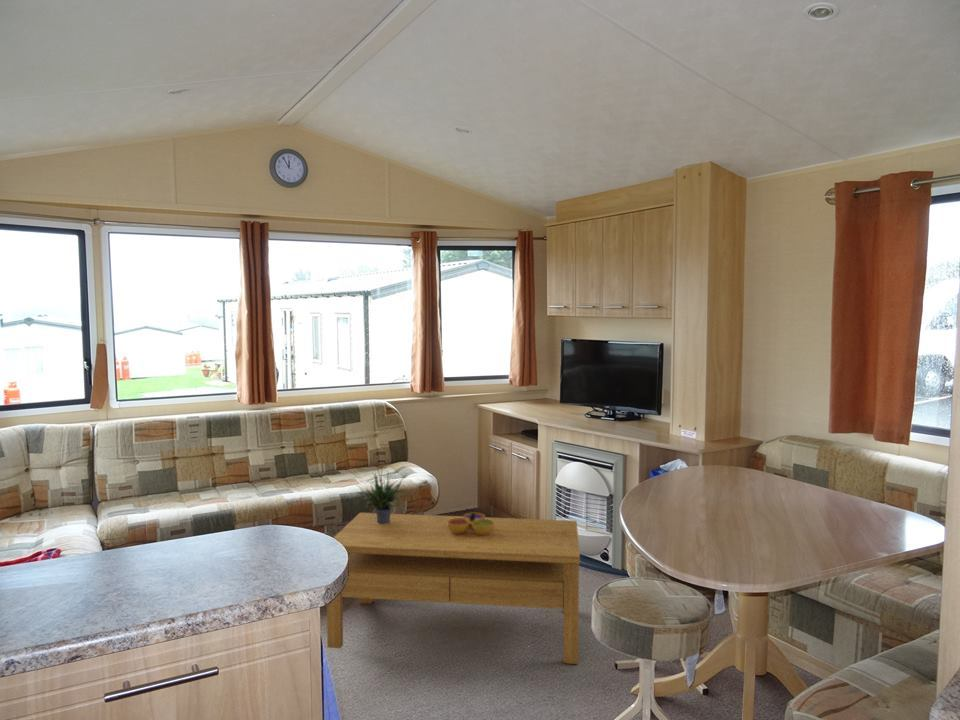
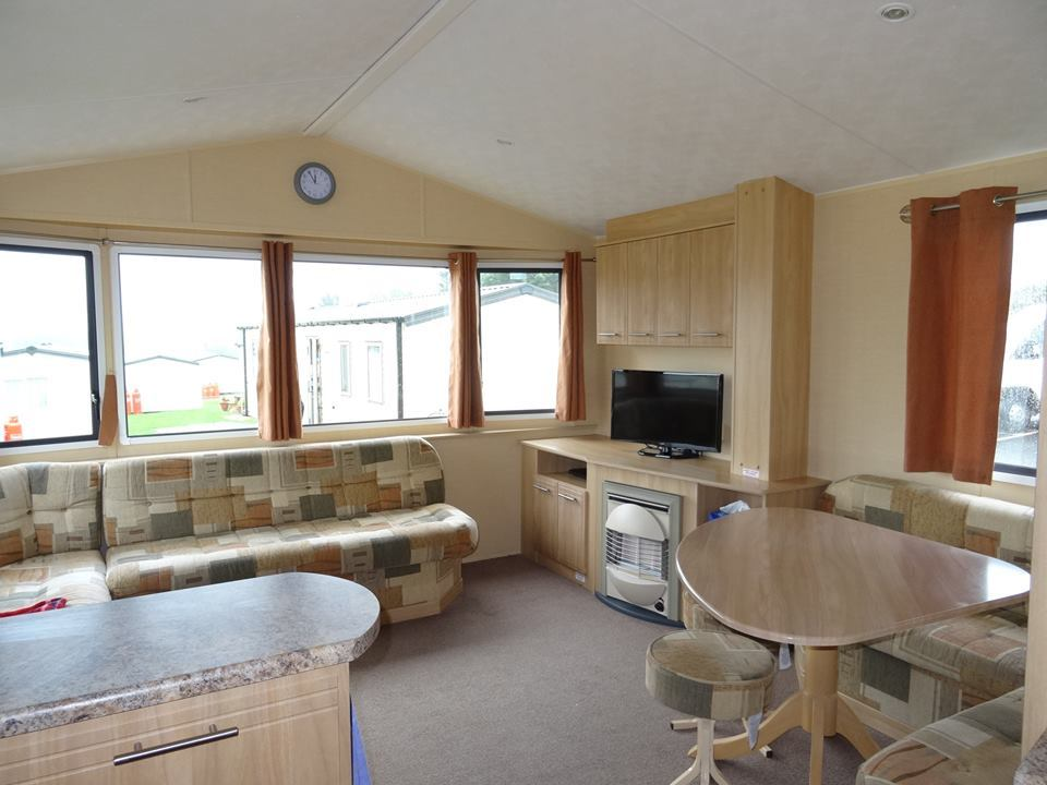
- decorative bowl (468, 521)
- coffee table (458, 580)
- potted plant (385, 491)
